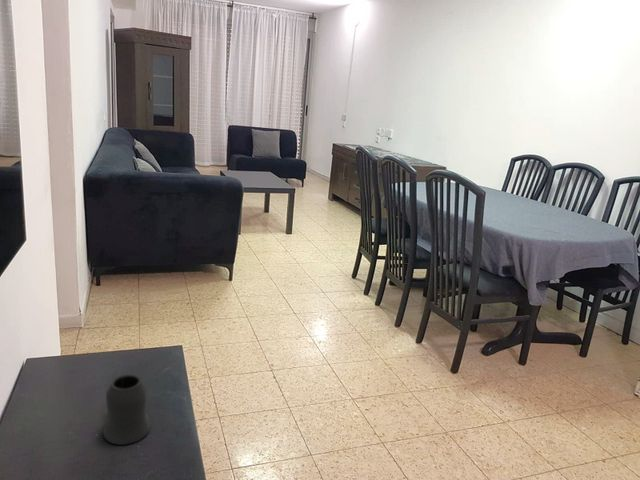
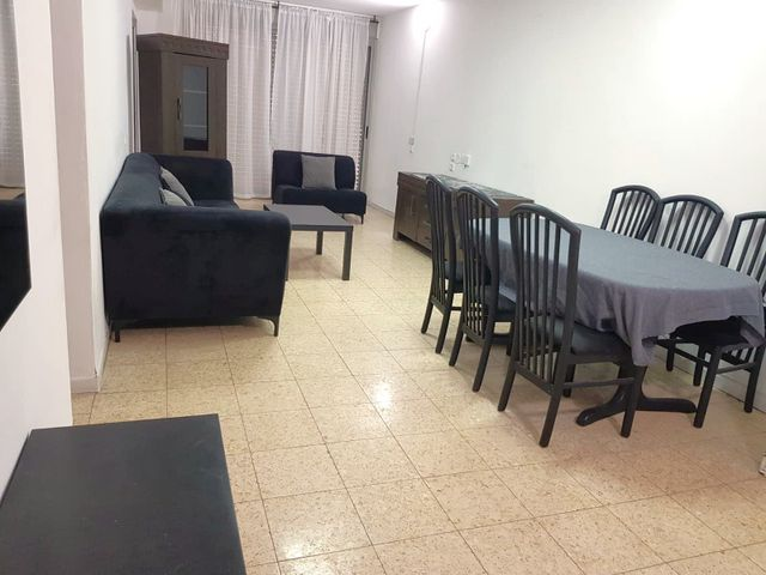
- mug (124, 402)
